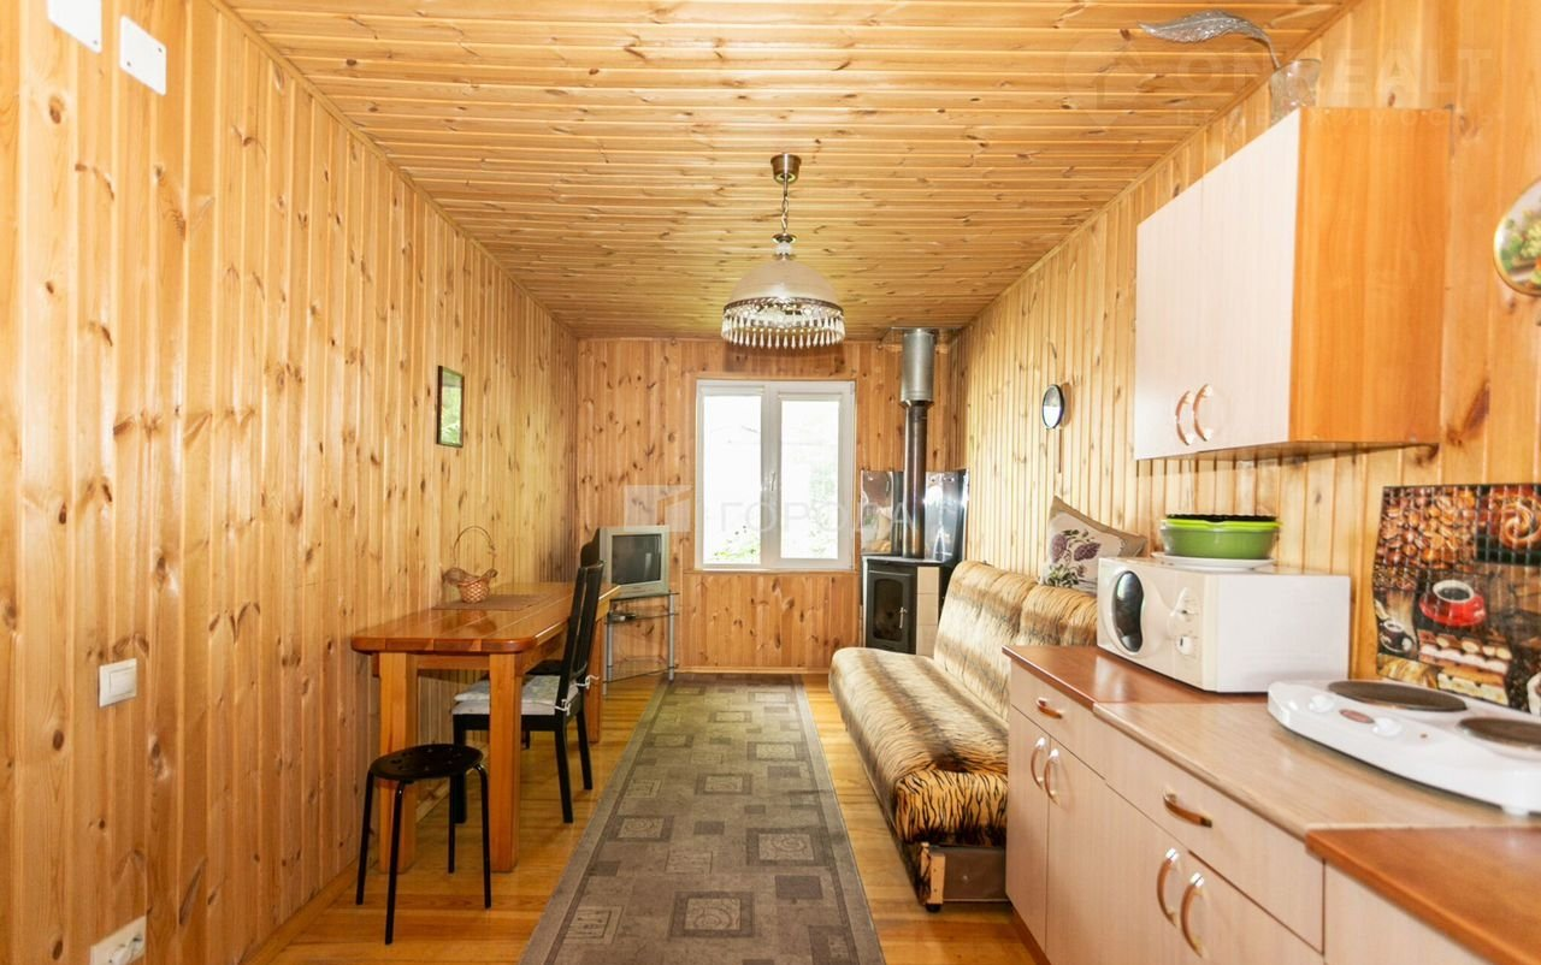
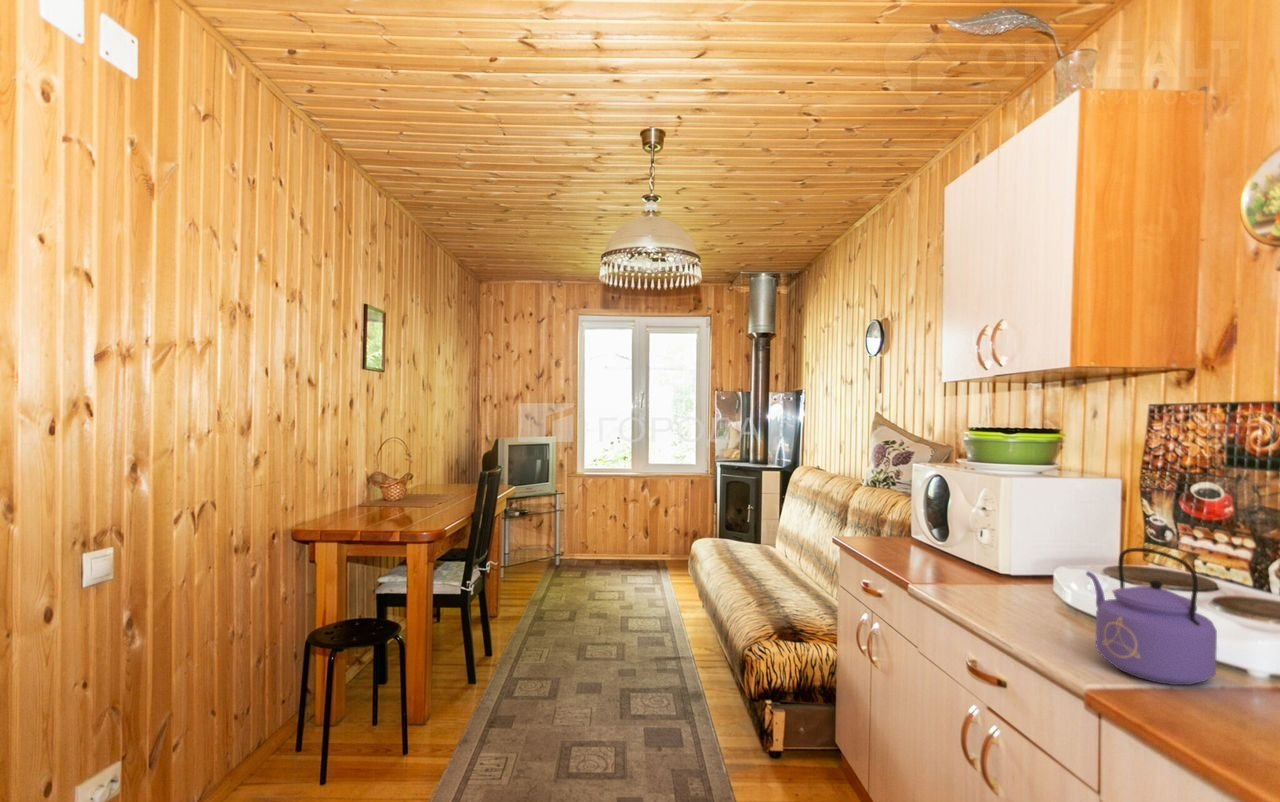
+ kettle (1140, 604)
